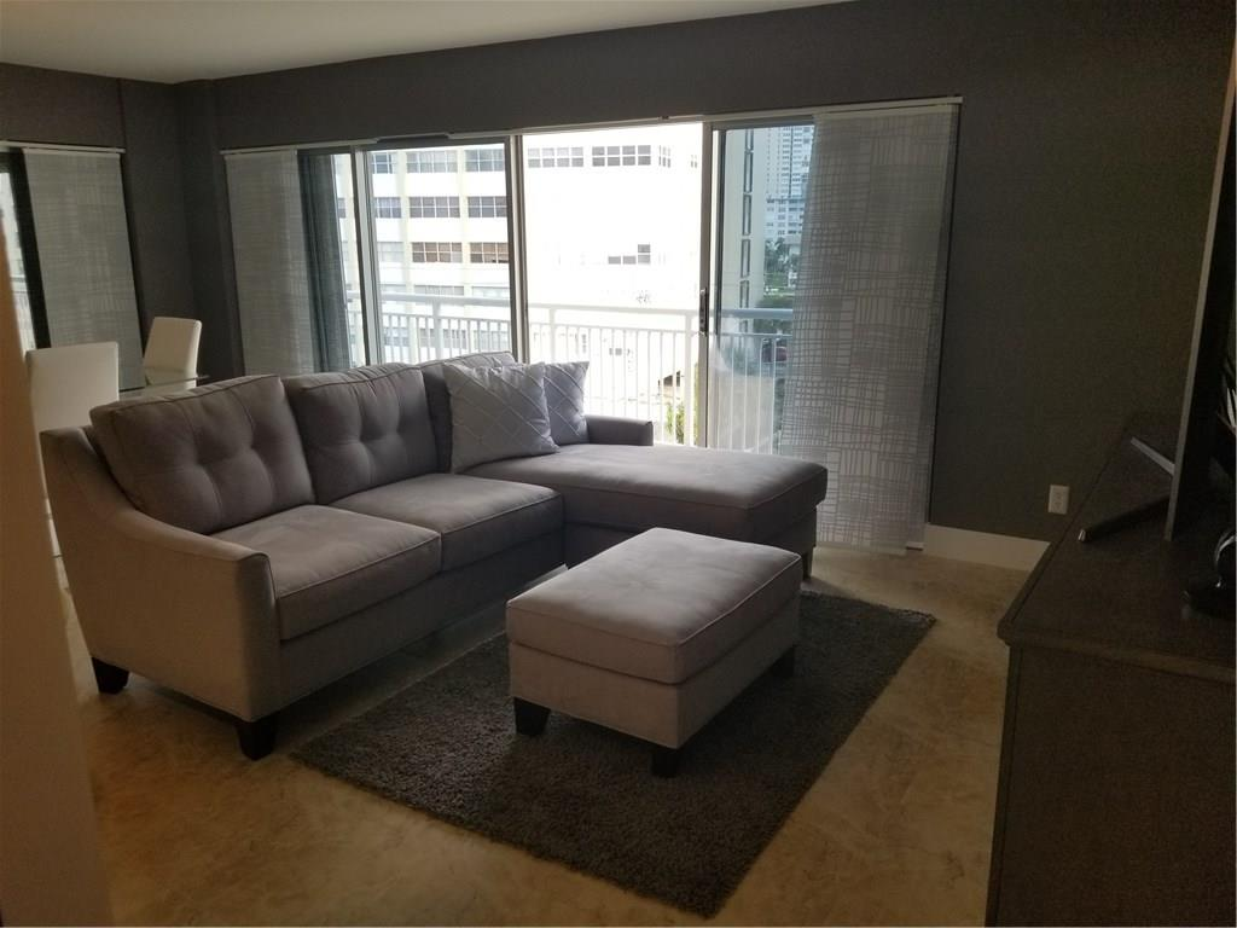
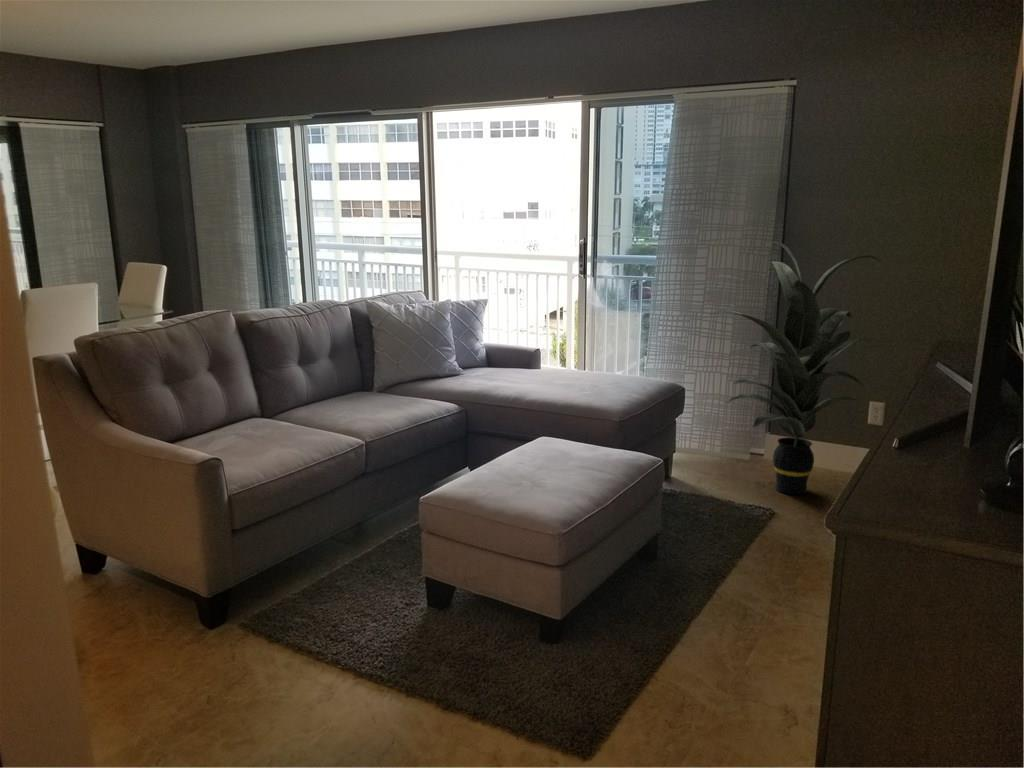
+ indoor plant (792, 367)
